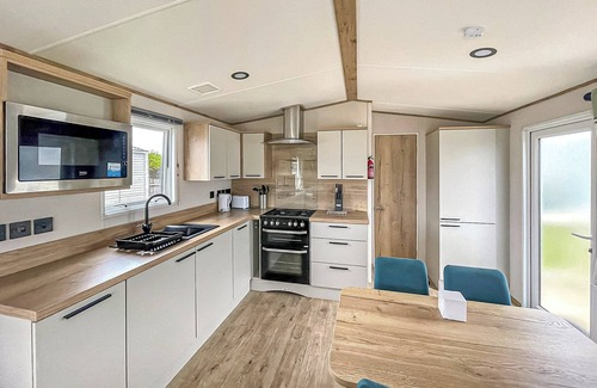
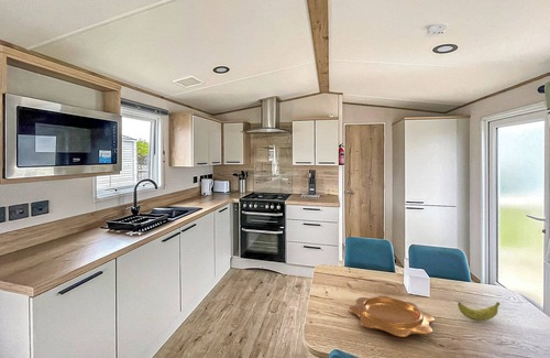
+ decorative bowl (389, 313)
+ banana (479, 311)
